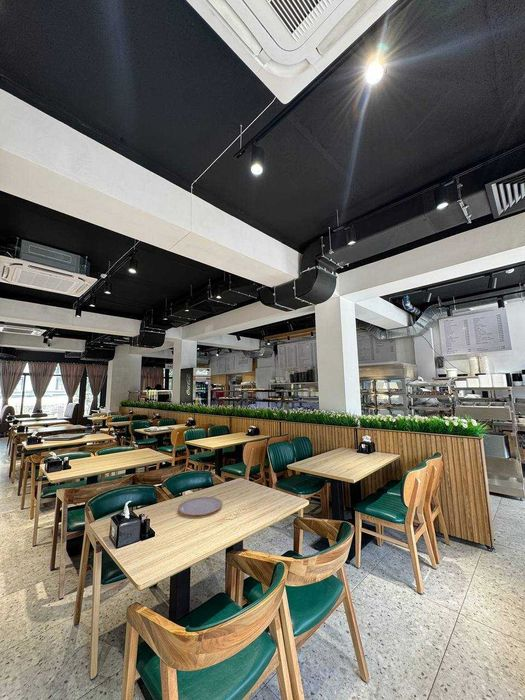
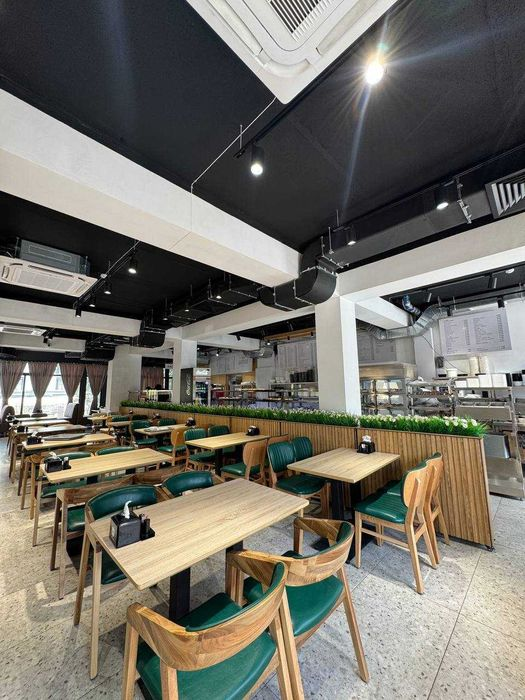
- plate (200, 507)
